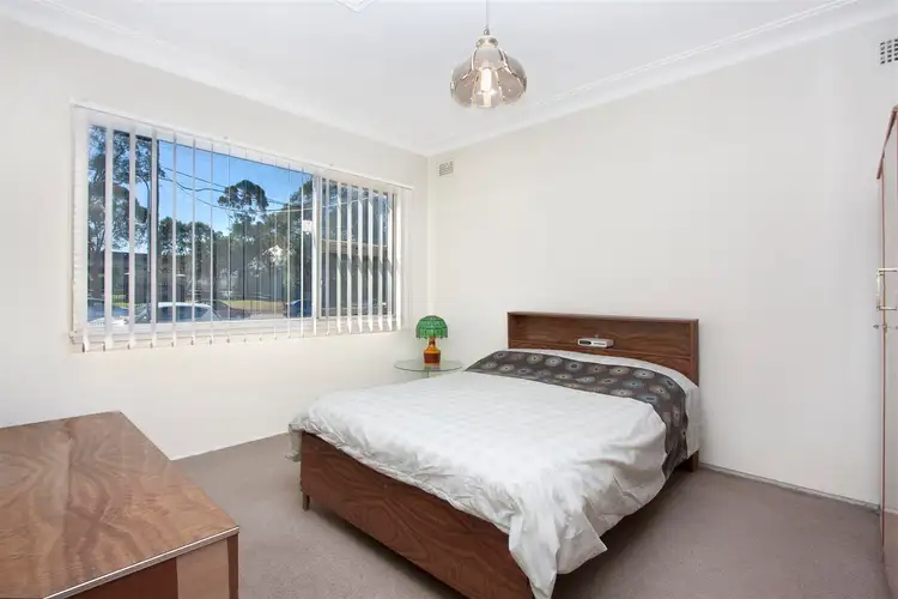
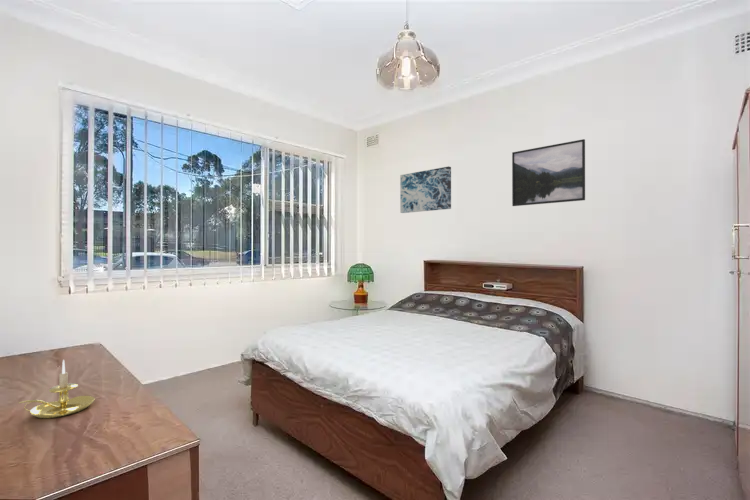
+ wall art (424, 191)
+ candle holder (58, 385)
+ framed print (546, 174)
